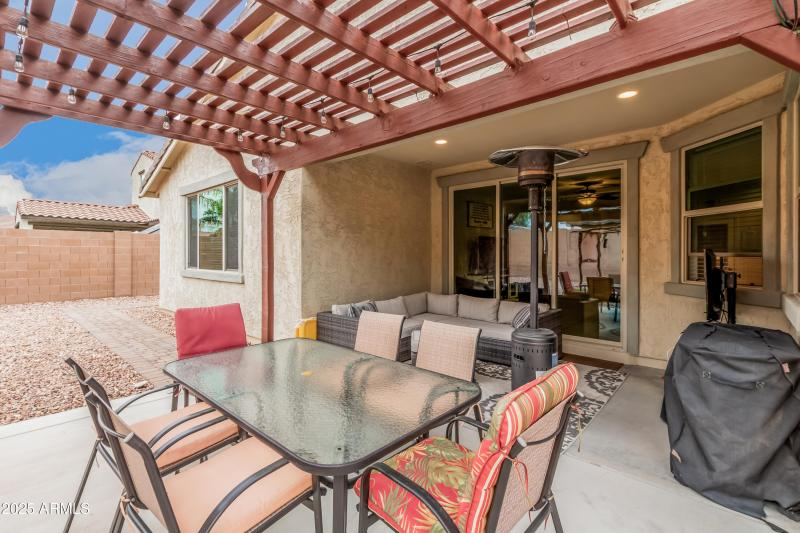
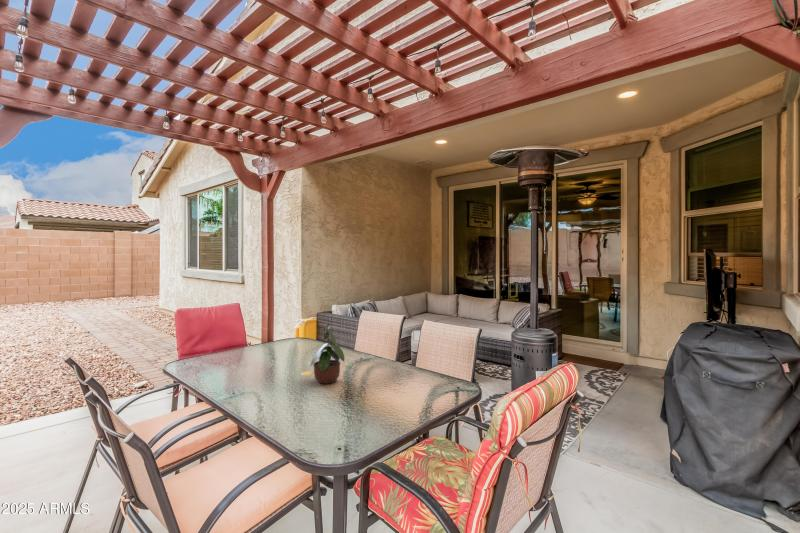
+ potted plant (328, 350)
